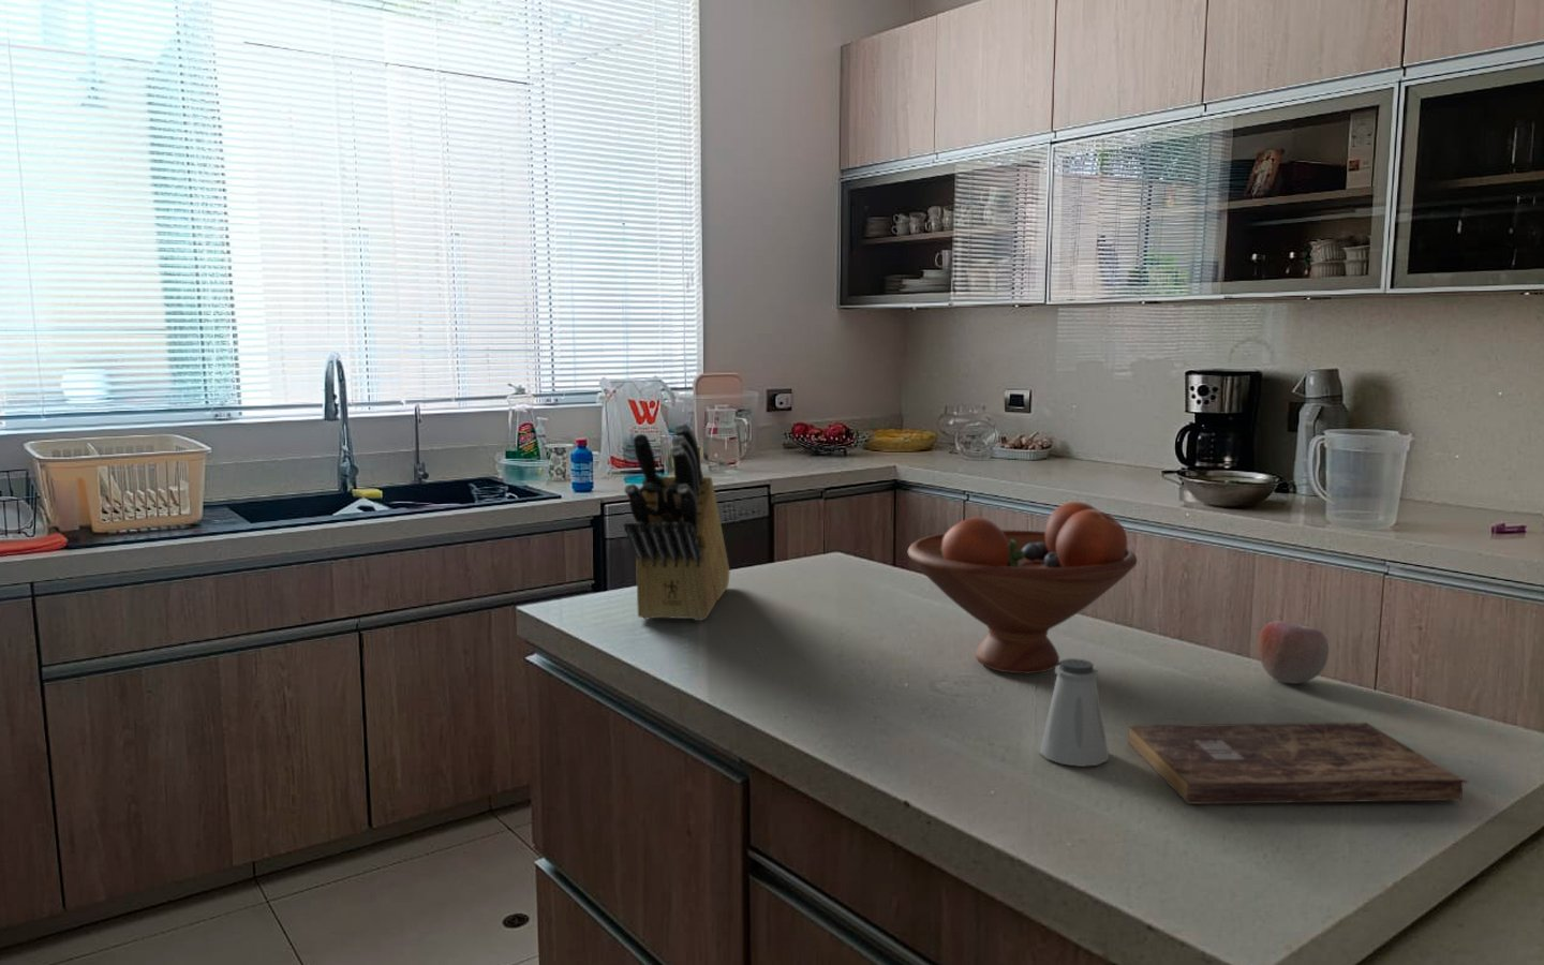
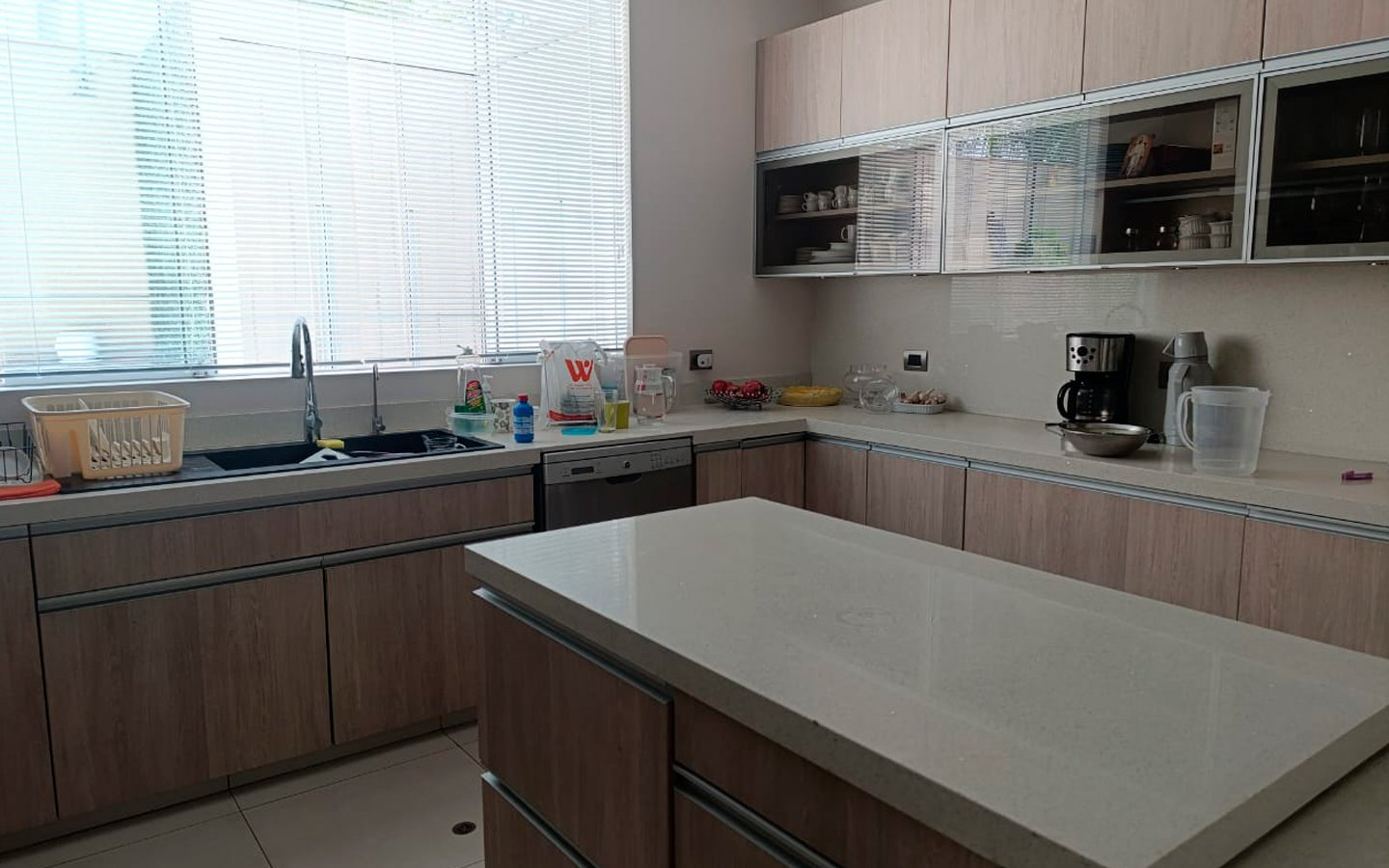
- saltshaker (1075, 708)
- knife block (680, 515)
- bible (1289, 759)
- fruit bowl (1018, 584)
- apple (1292, 650)
